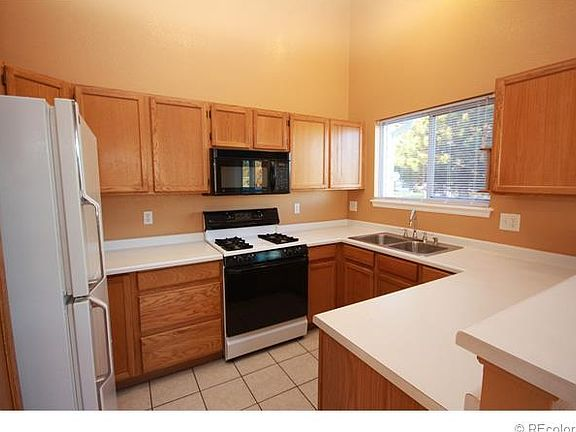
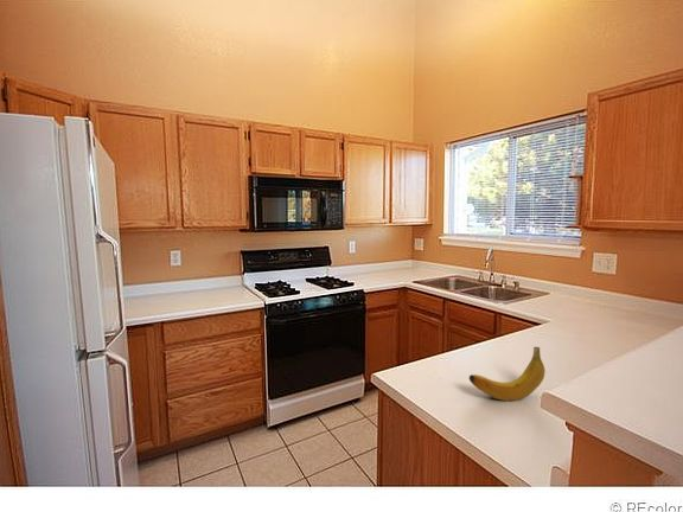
+ fruit (508, 382)
